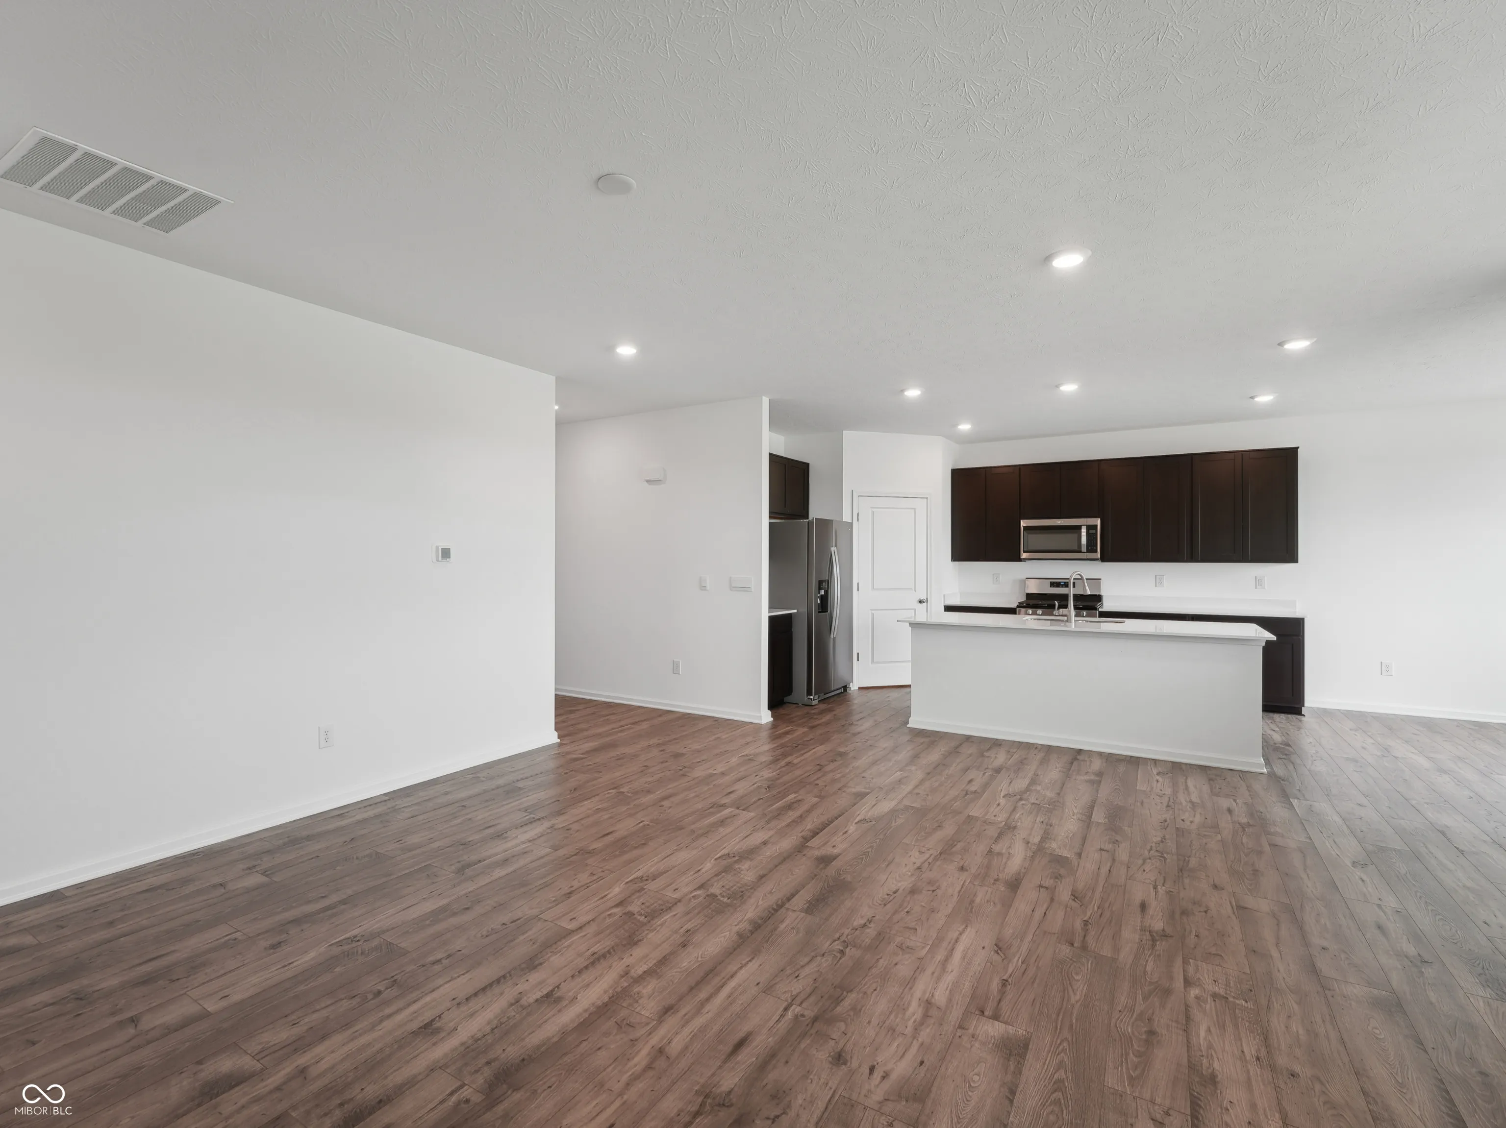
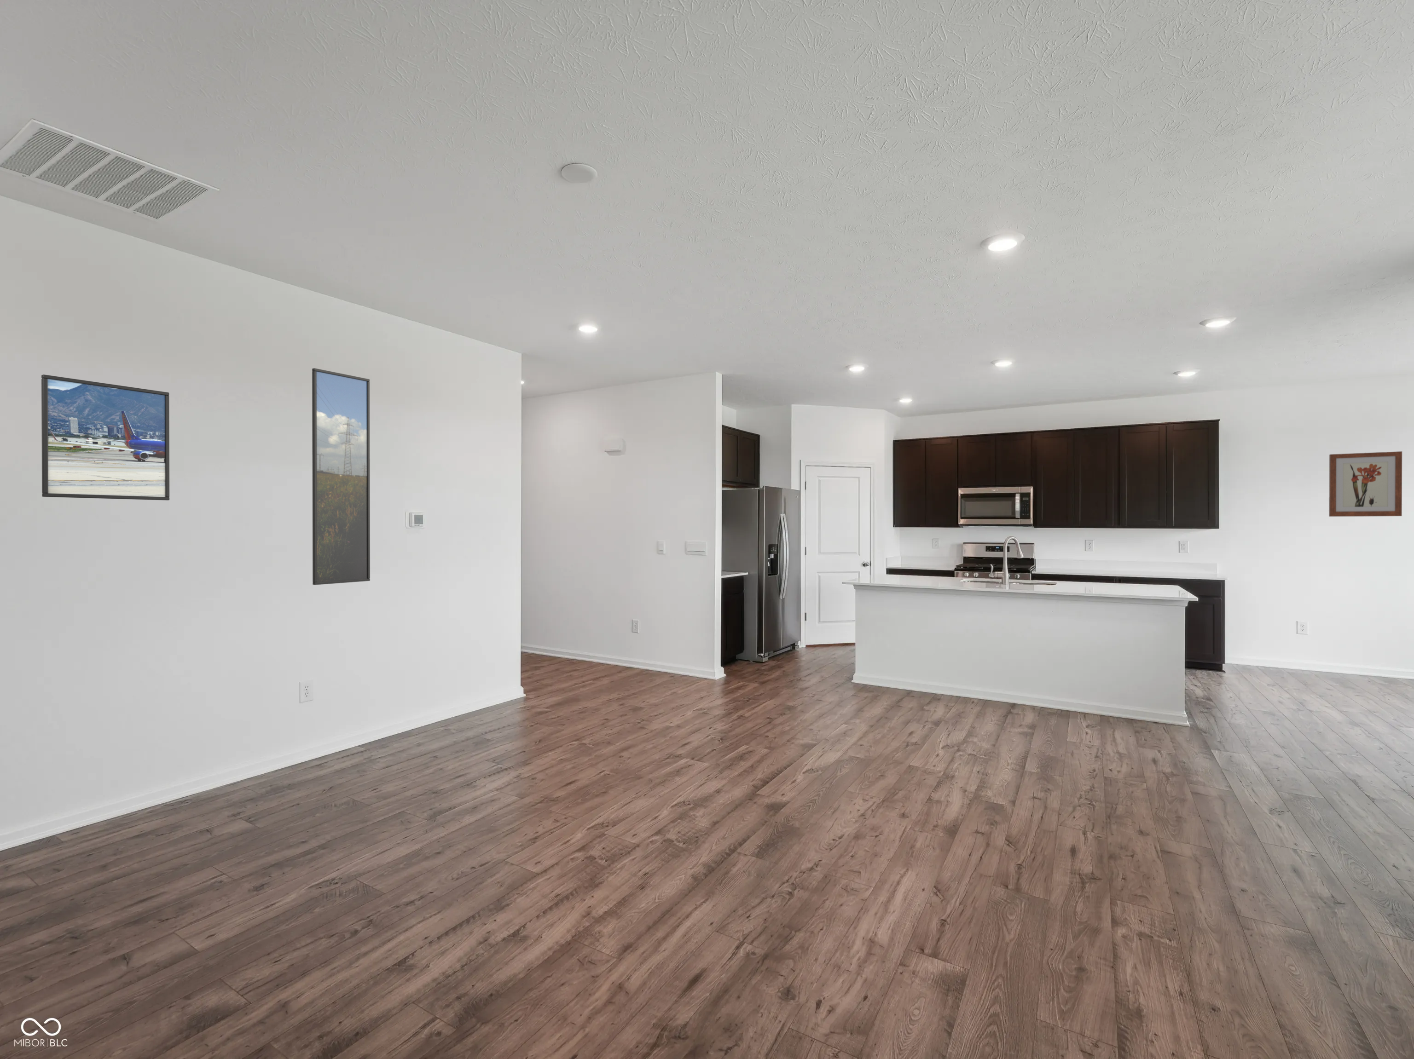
+ wall art (1364, 484)
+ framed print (109, 442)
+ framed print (342, 478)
